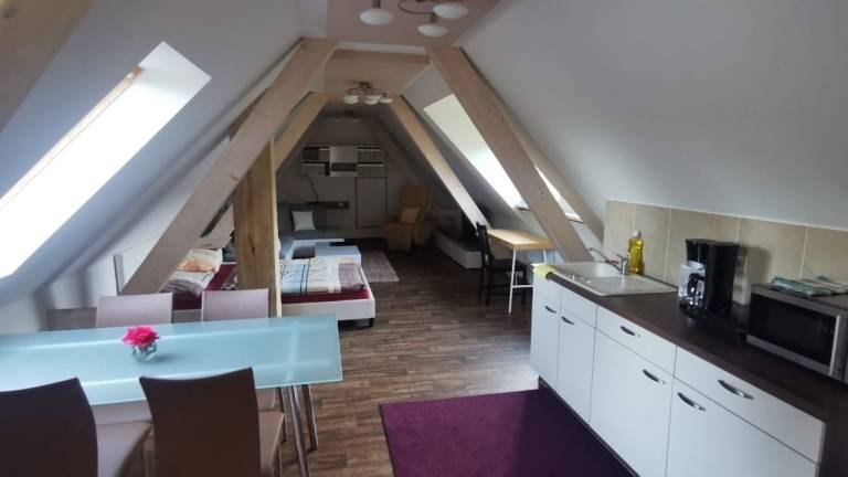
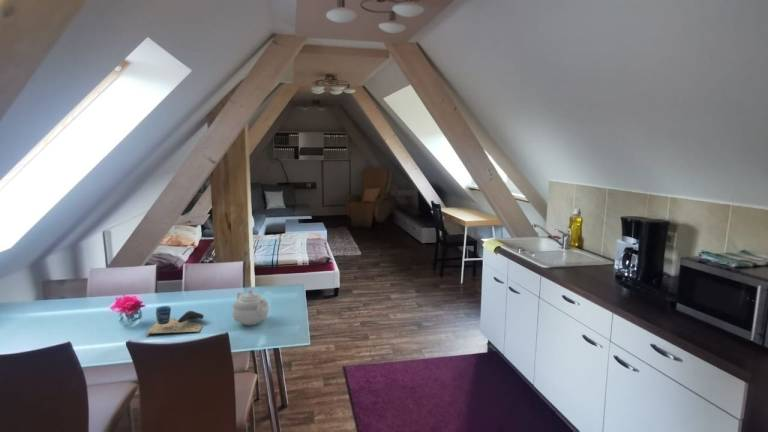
+ teapot (250, 305)
+ cup (182, 316)
